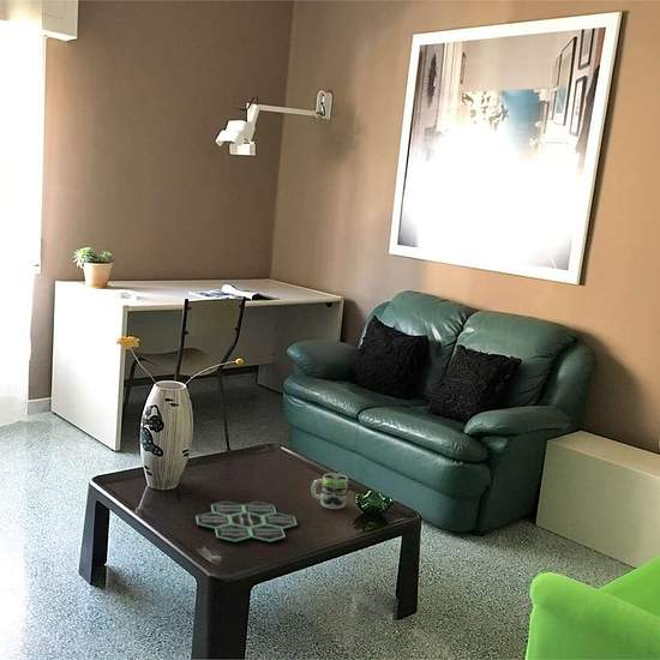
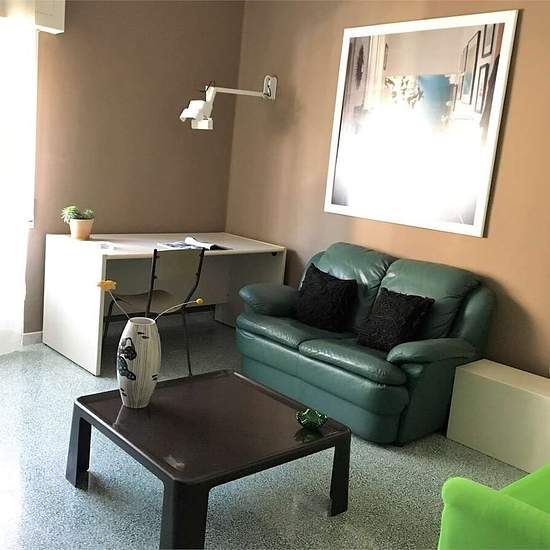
- mug (330, 487)
- board game (246, 520)
